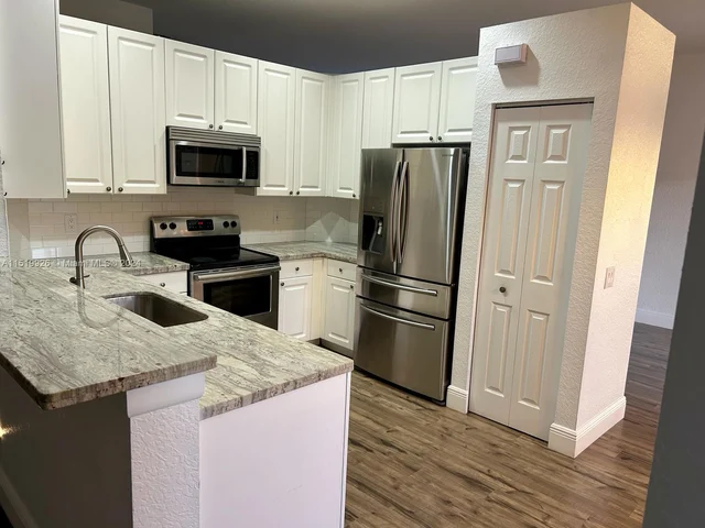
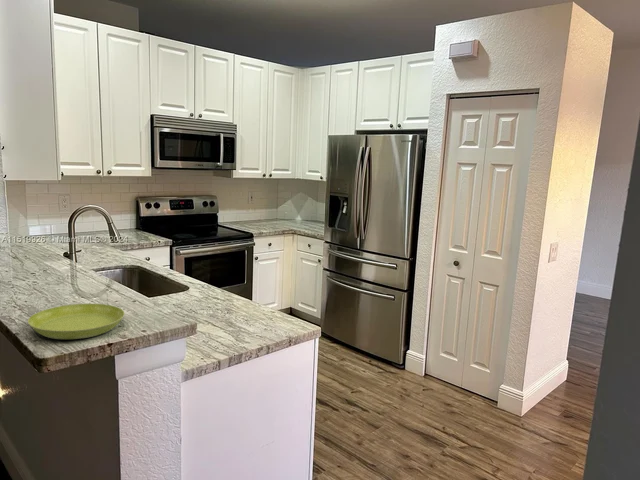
+ saucer (78, 321)
